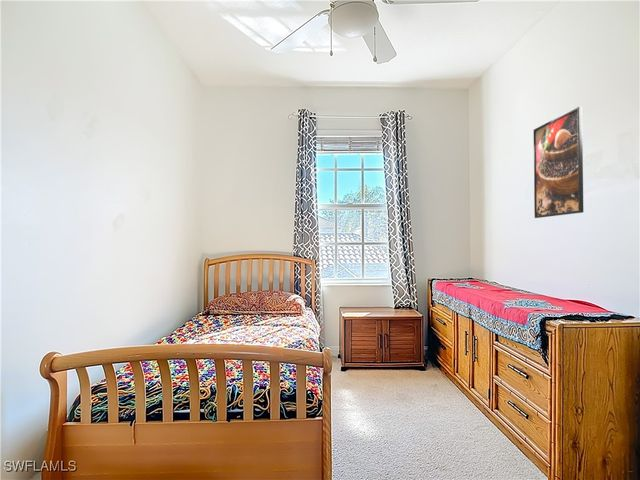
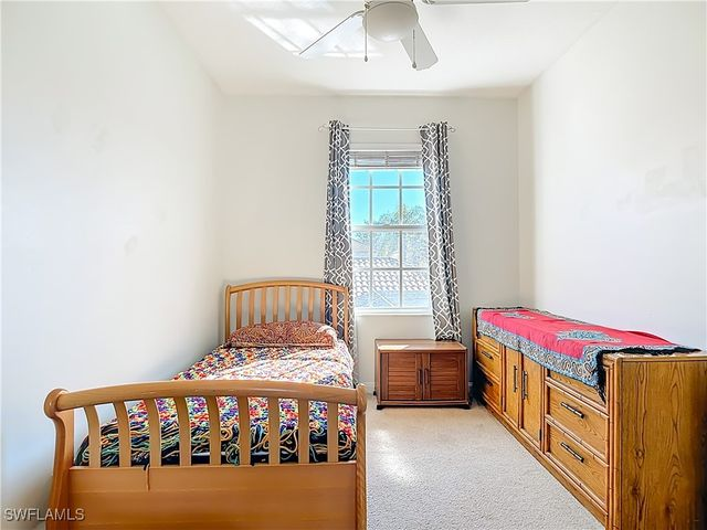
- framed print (556, 167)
